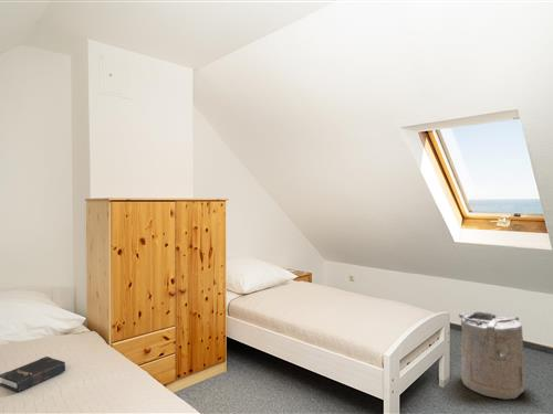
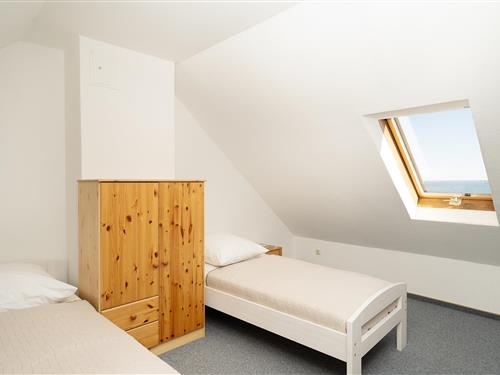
- hardback book (33, 373)
- laundry hamper (494, 350)
